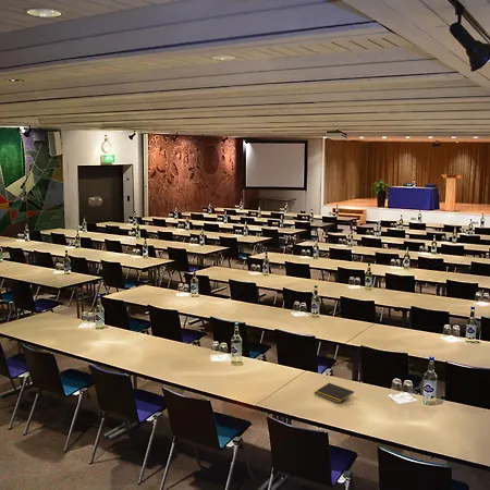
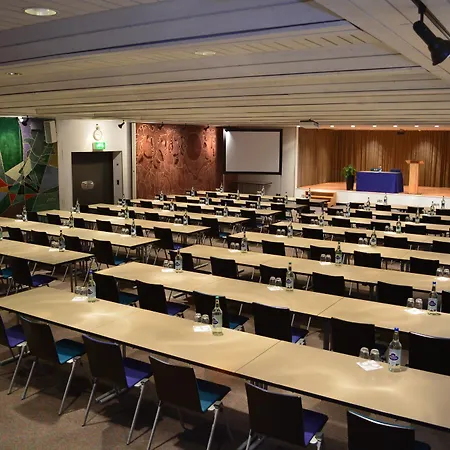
- notepad (333, 392)
